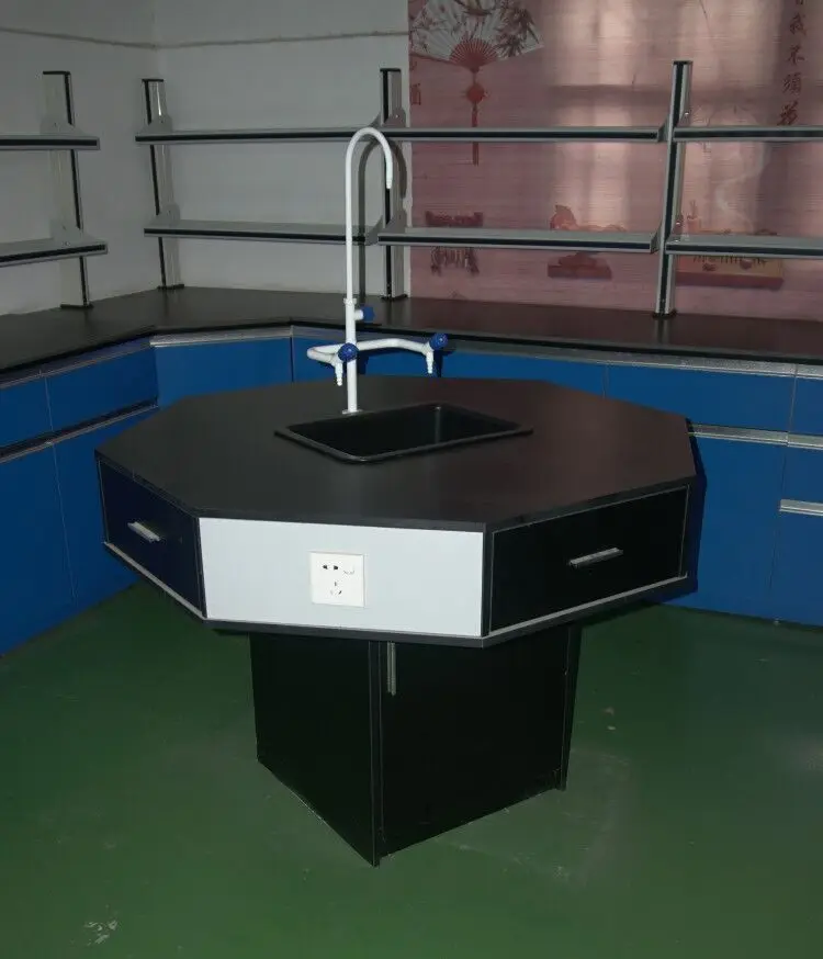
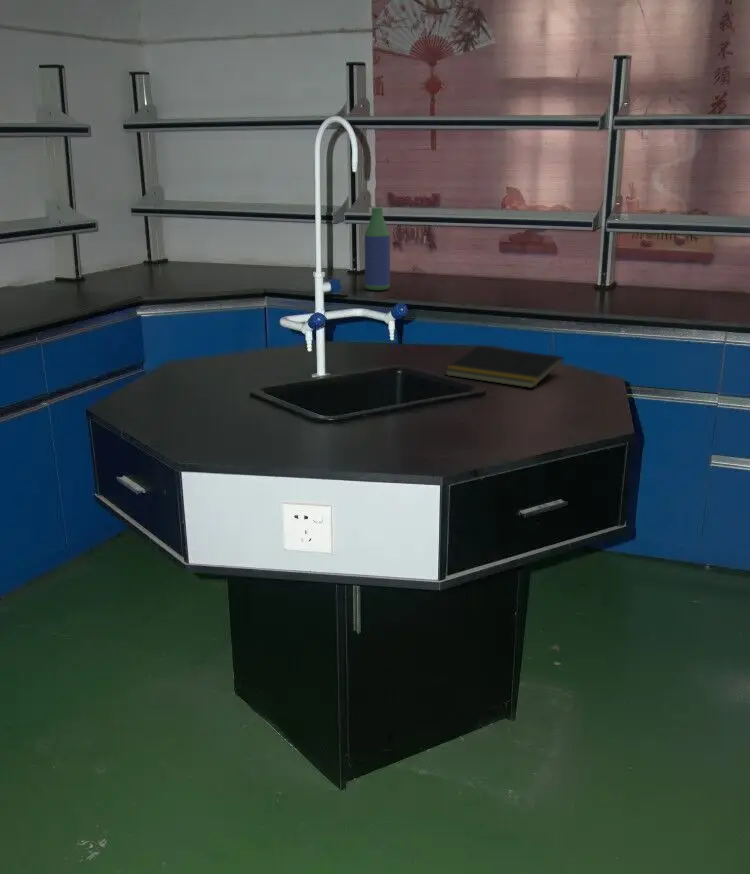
+ notepad (503, 365)
+ bottle (377, 249)
